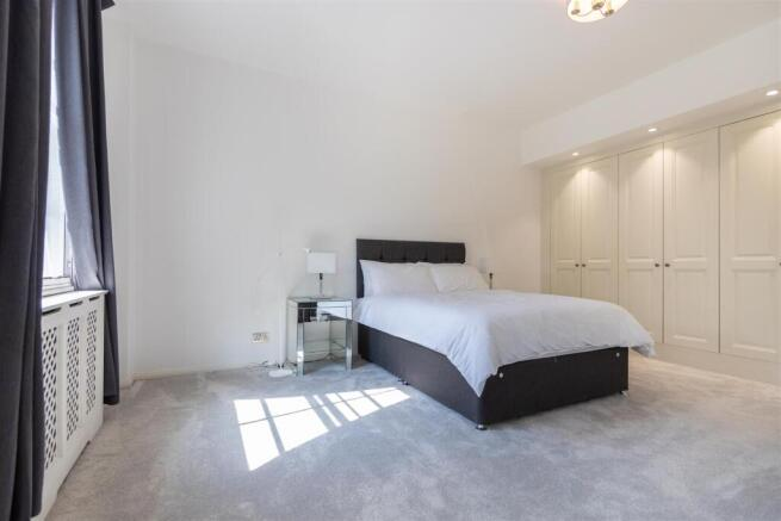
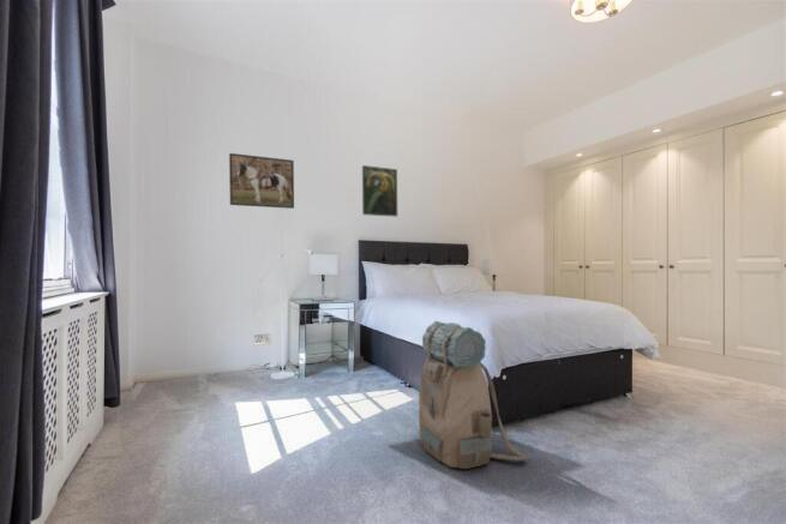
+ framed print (263, 181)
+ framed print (379, 191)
+ backpack (461, 385)
